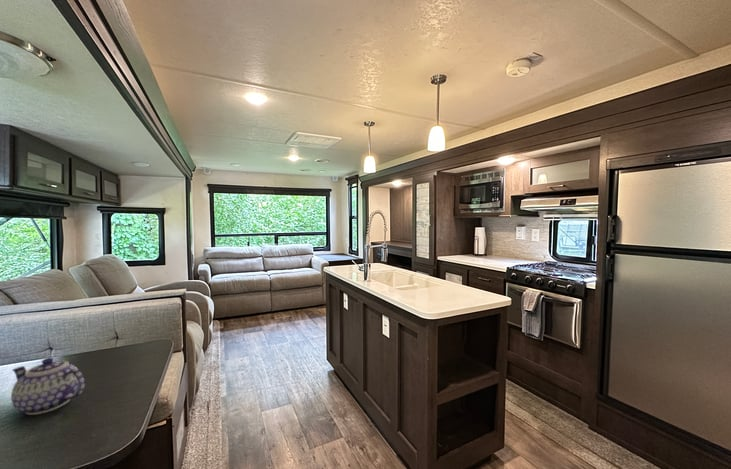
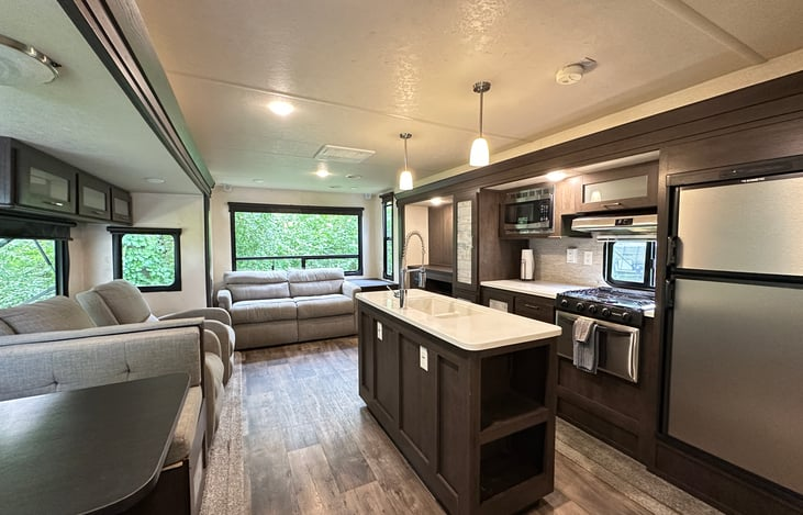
- teapot (47, 381)
